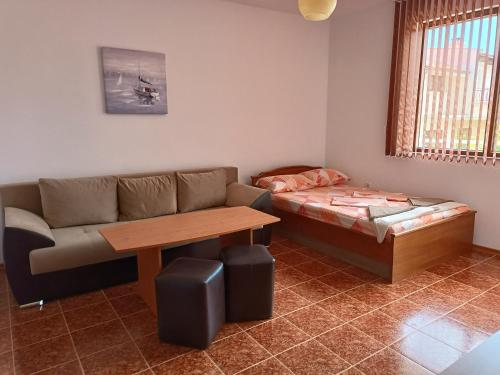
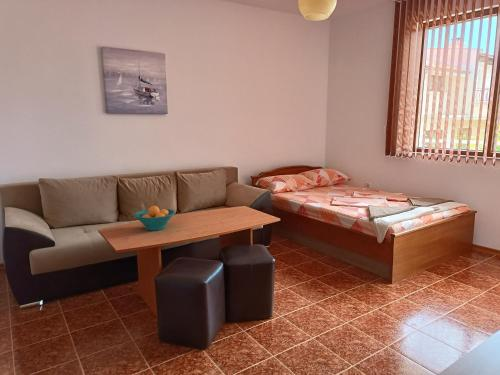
+ fruit bowl (154, 217)
